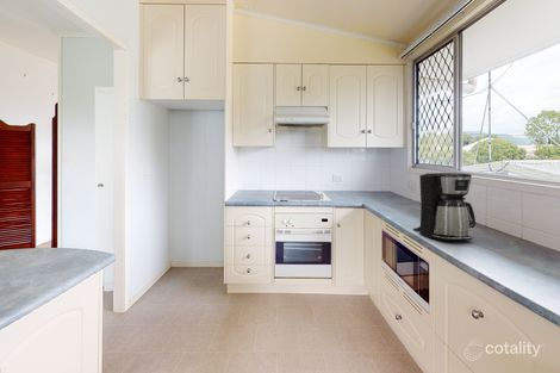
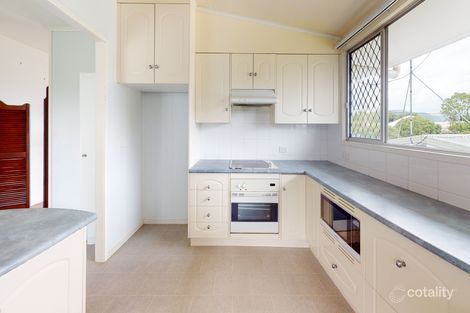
- coffee maker (444, 204)
